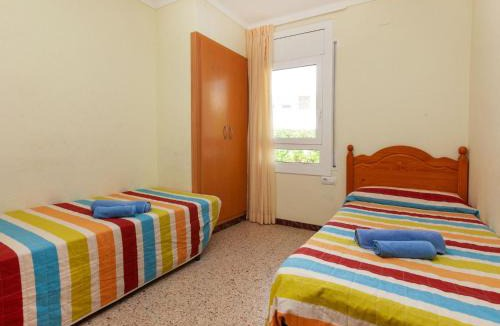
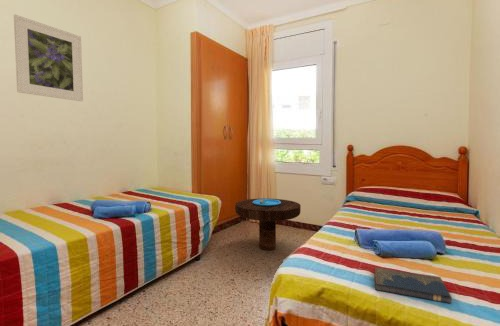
+ hardcover book (408, 283)
+ side table (267, 224)
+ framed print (51, 62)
